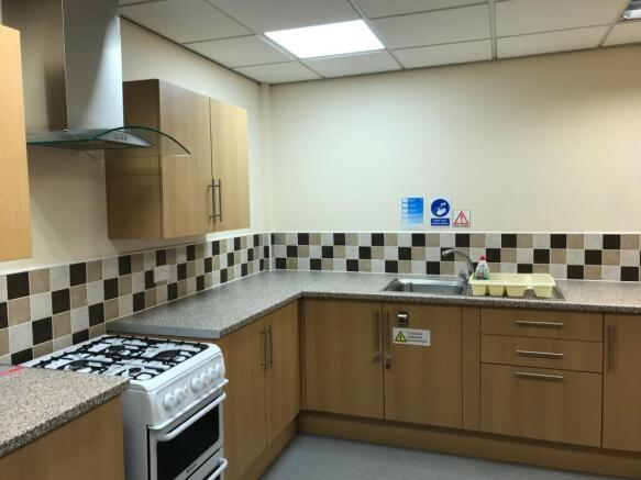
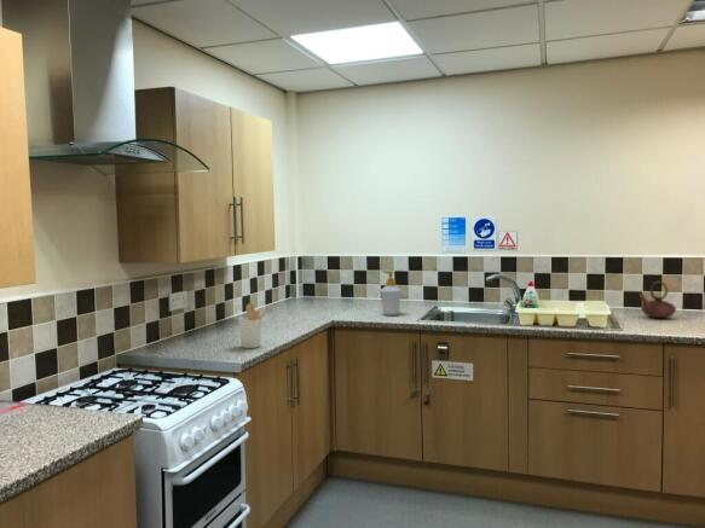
+ teapot (654, 298)
+ utensil holder (256, 325)
+ soap bottle (391, 292)
